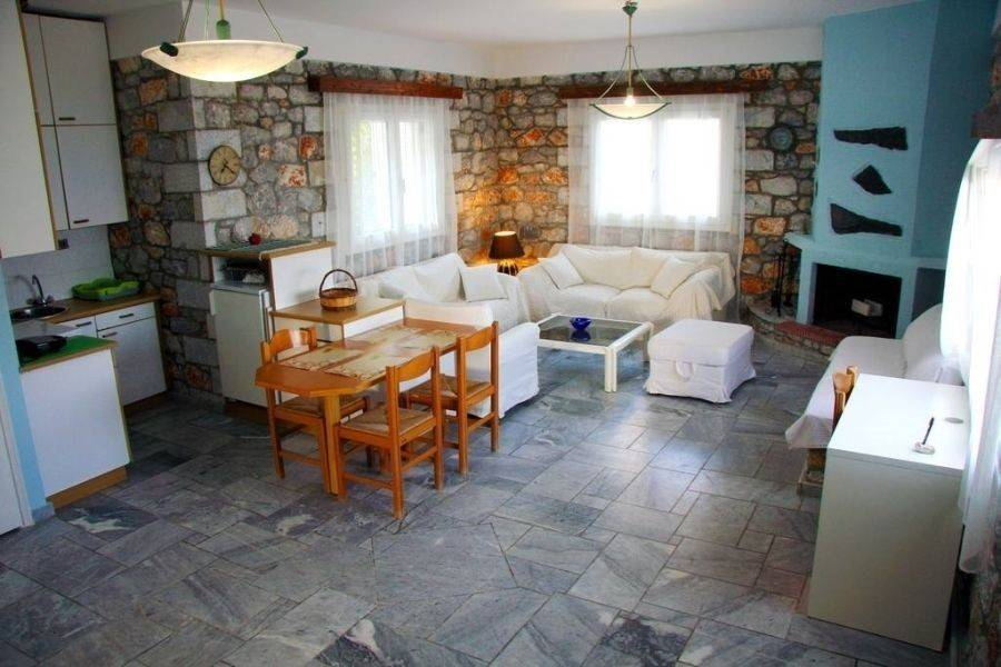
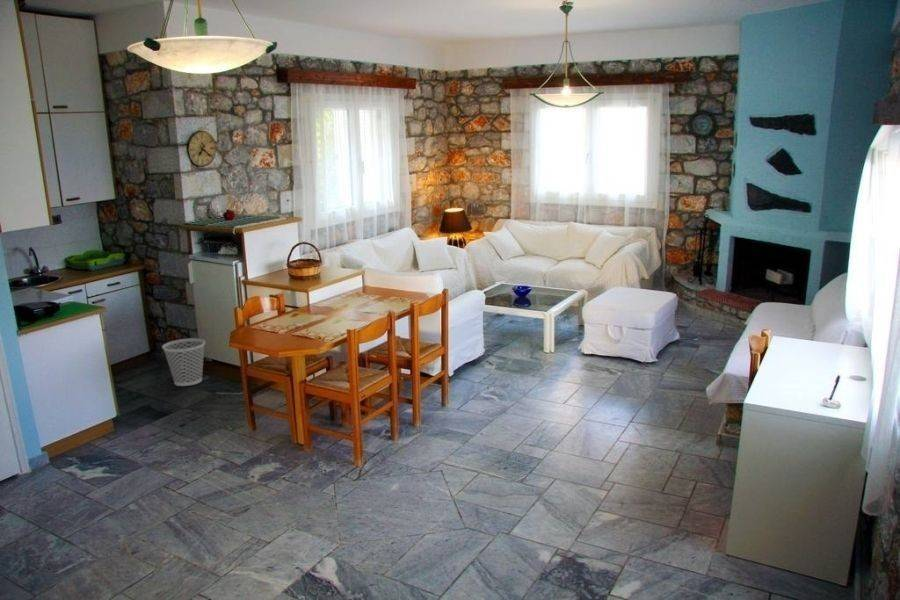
+ wastebasket (186, 362)
